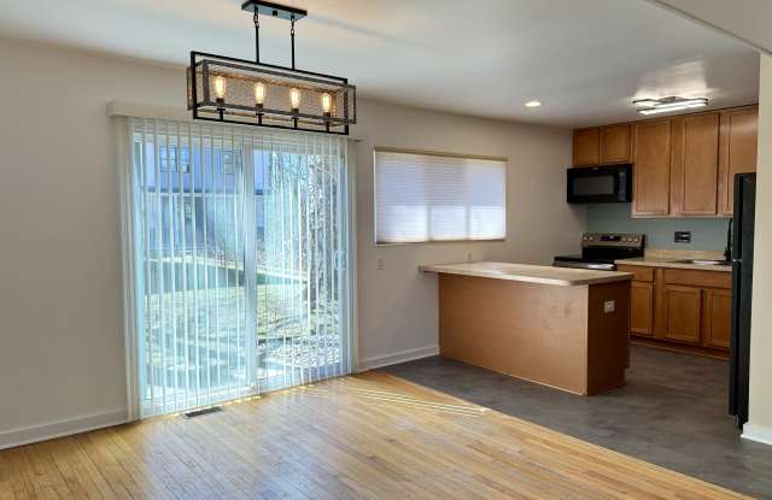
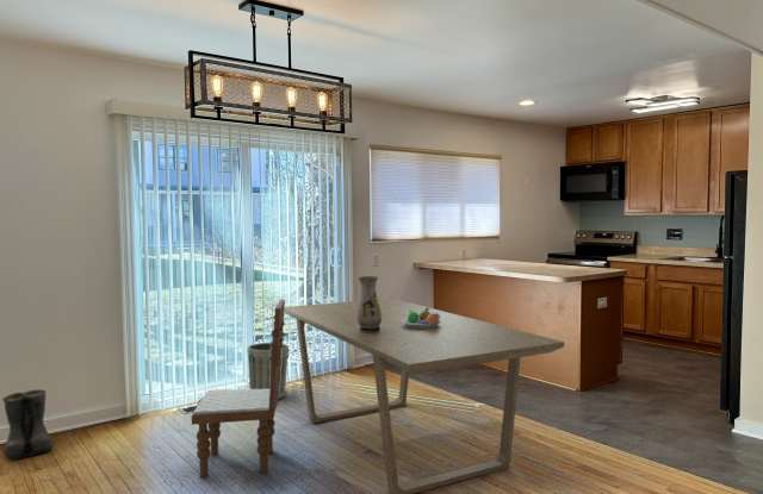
+ fruit bowl (421, 317)
+ boots (26, 421)
+ dining chair (242, 389)
+ vase (368, 304)
+ trash can (249, 375)
+ dining table (401, 381)
